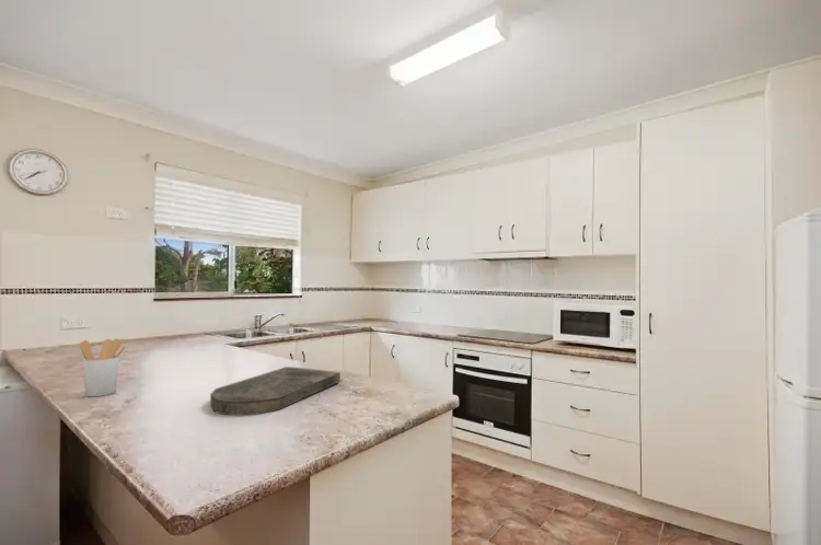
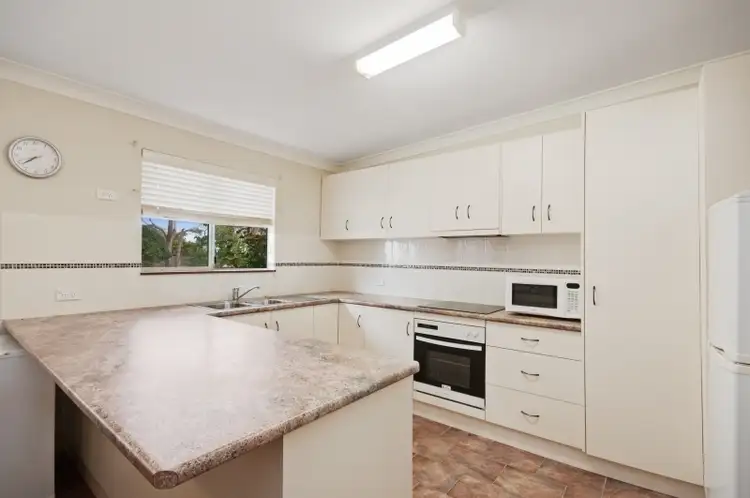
- utensil holder (104, 364)
- cutting board (274, 387)
